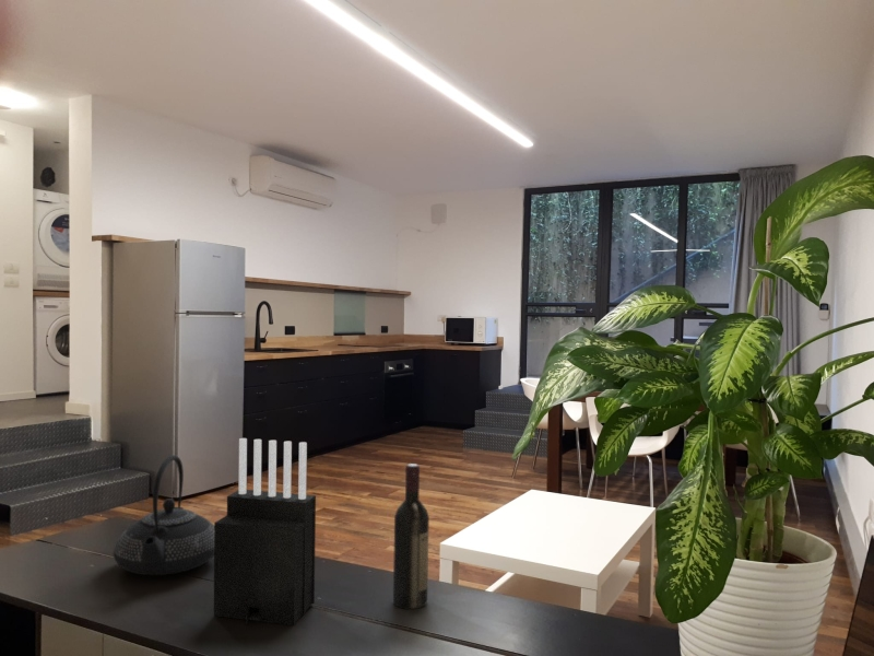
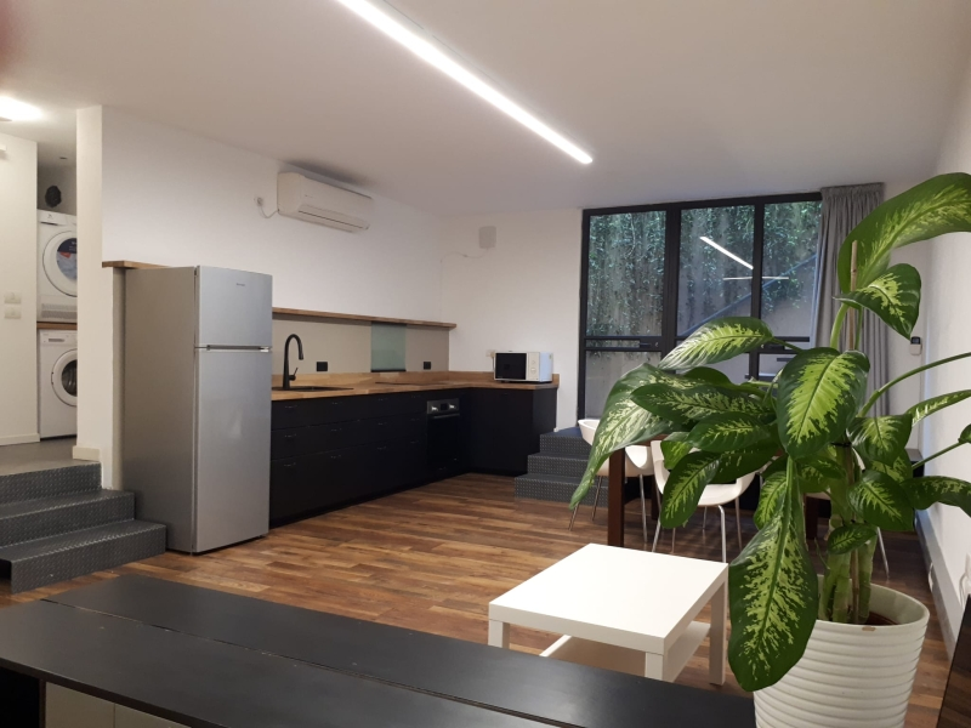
- wine bottle (411, 534)
- knife block (263, 528)
- teapot (166, 513)
